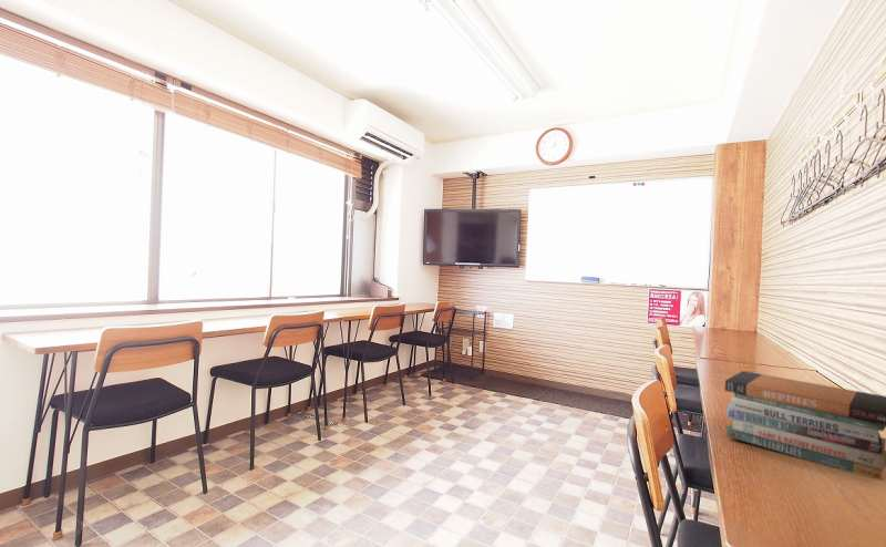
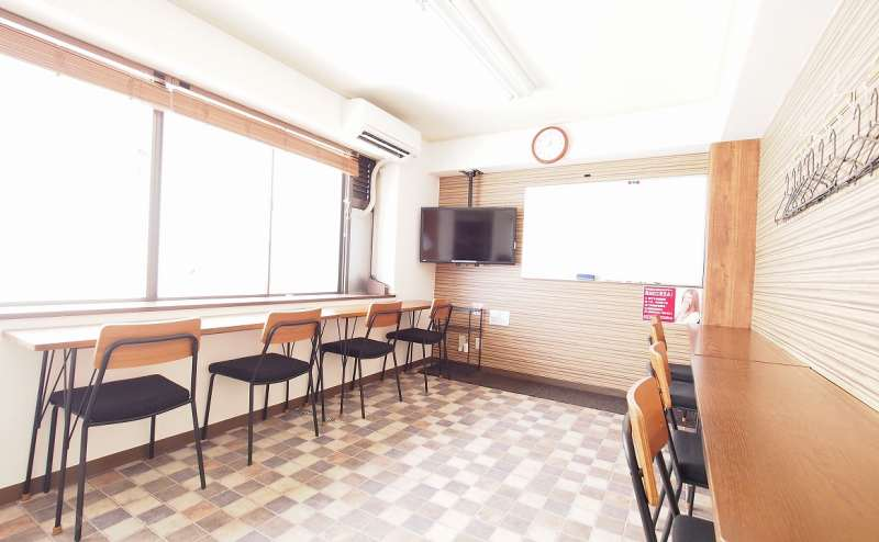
- book stack (801, 417)
